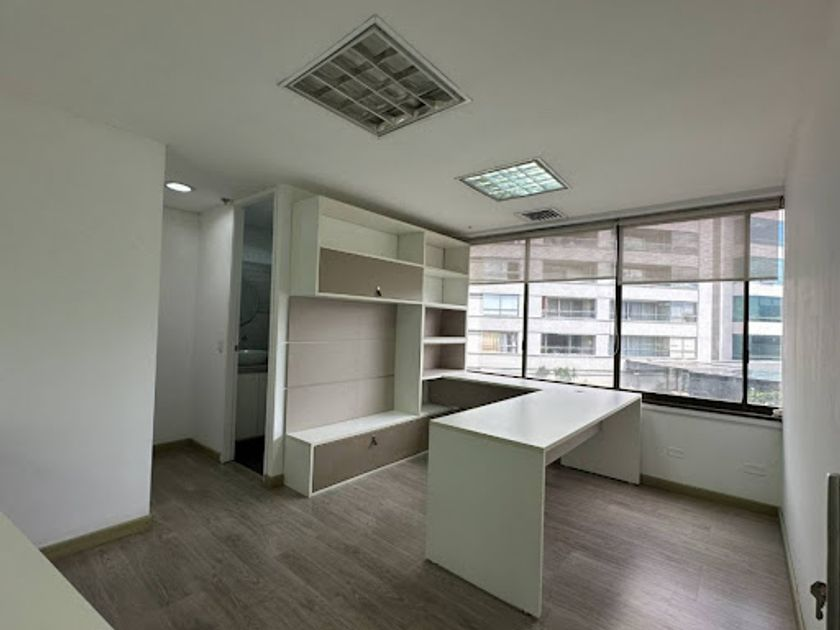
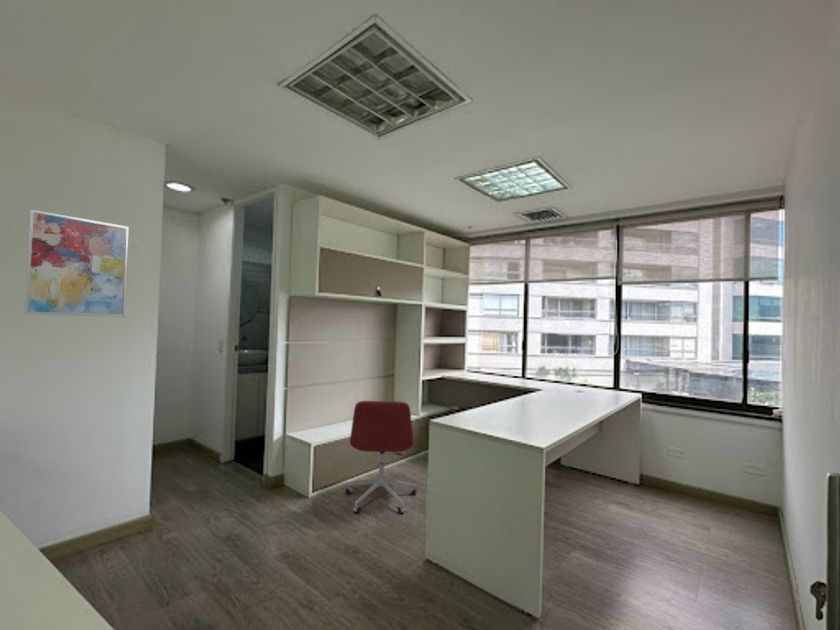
+ office chair (382, 446)
+ wall art (80, 267)
